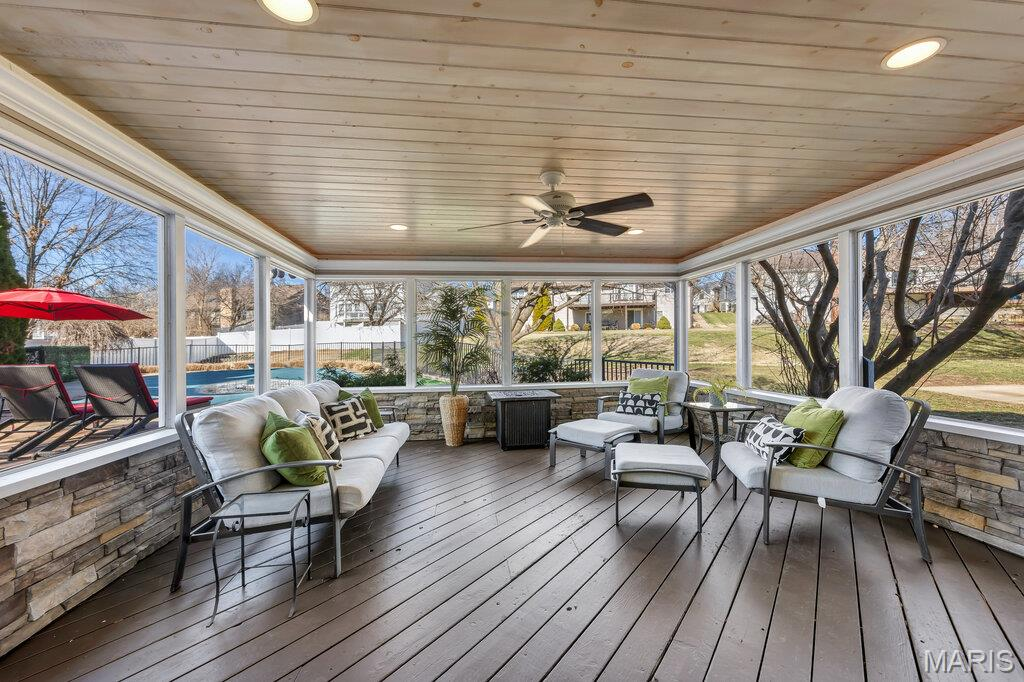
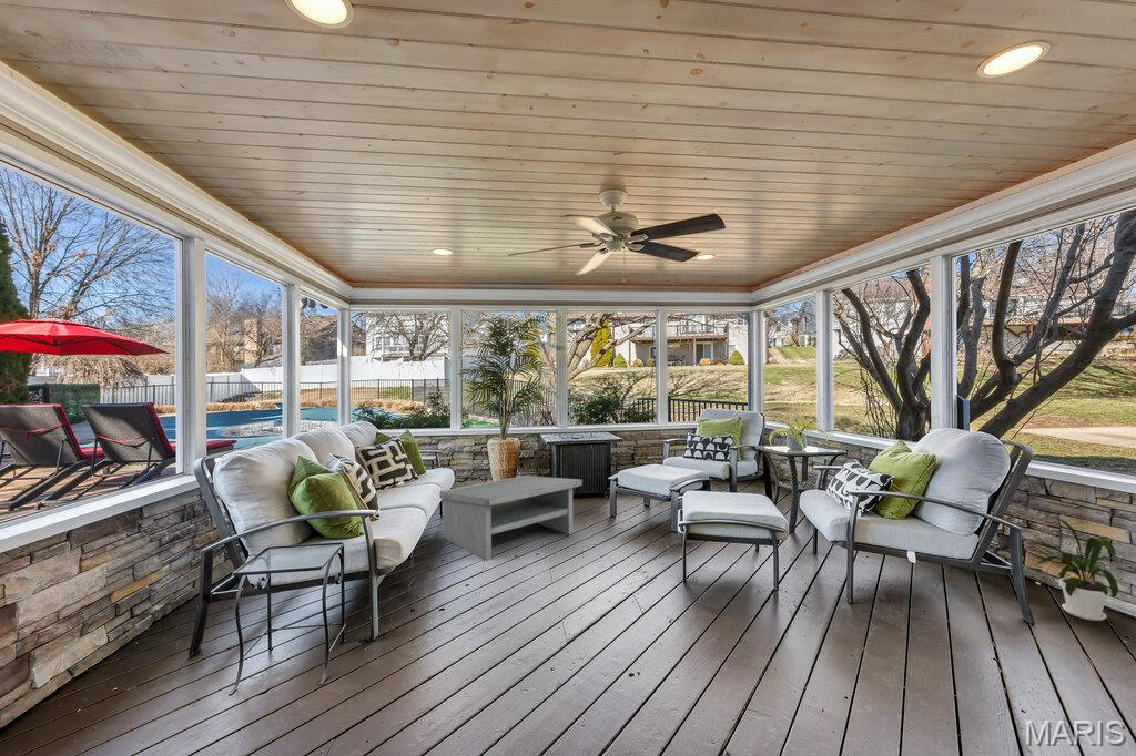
+ coffee table (511, 509)
+ house plant (1079, 568)
